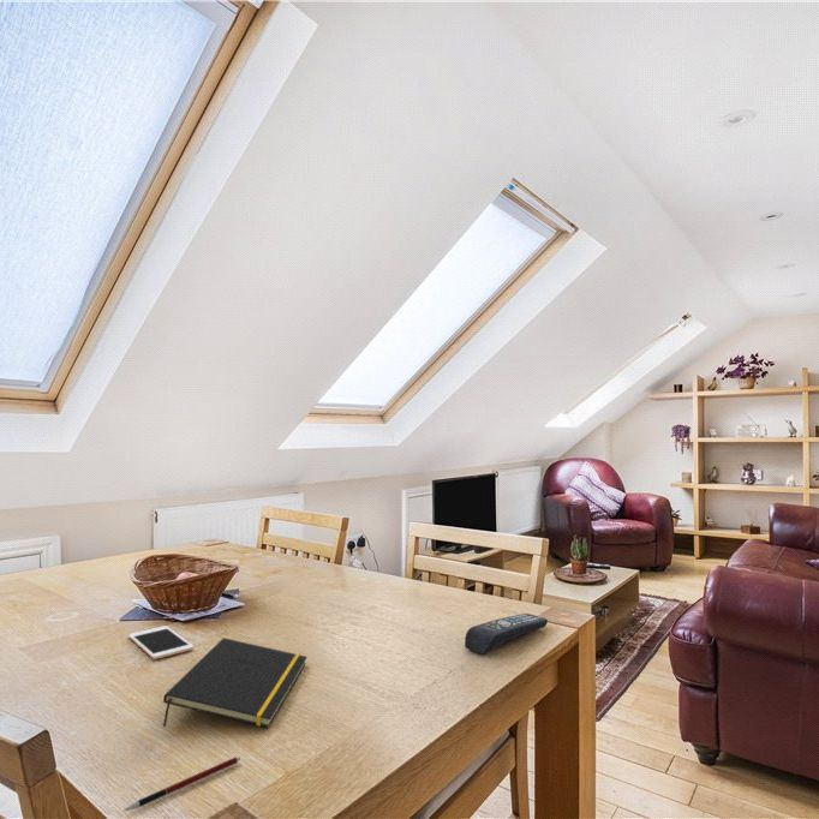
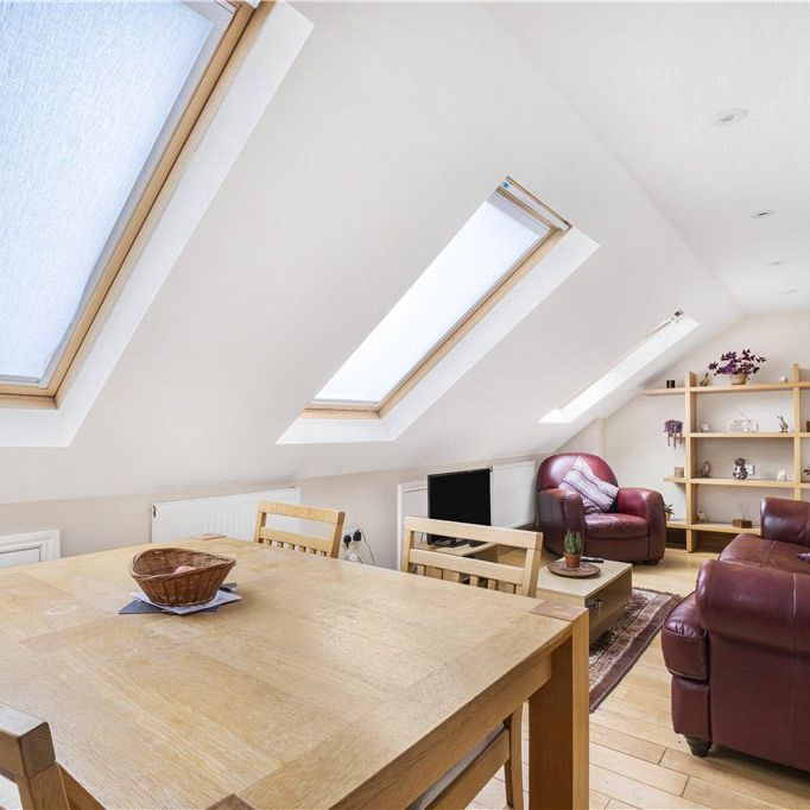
- cell phone (160, 641)
- notepad (243, 677)
- pen (185, 782)
- remote control (507, 628)
